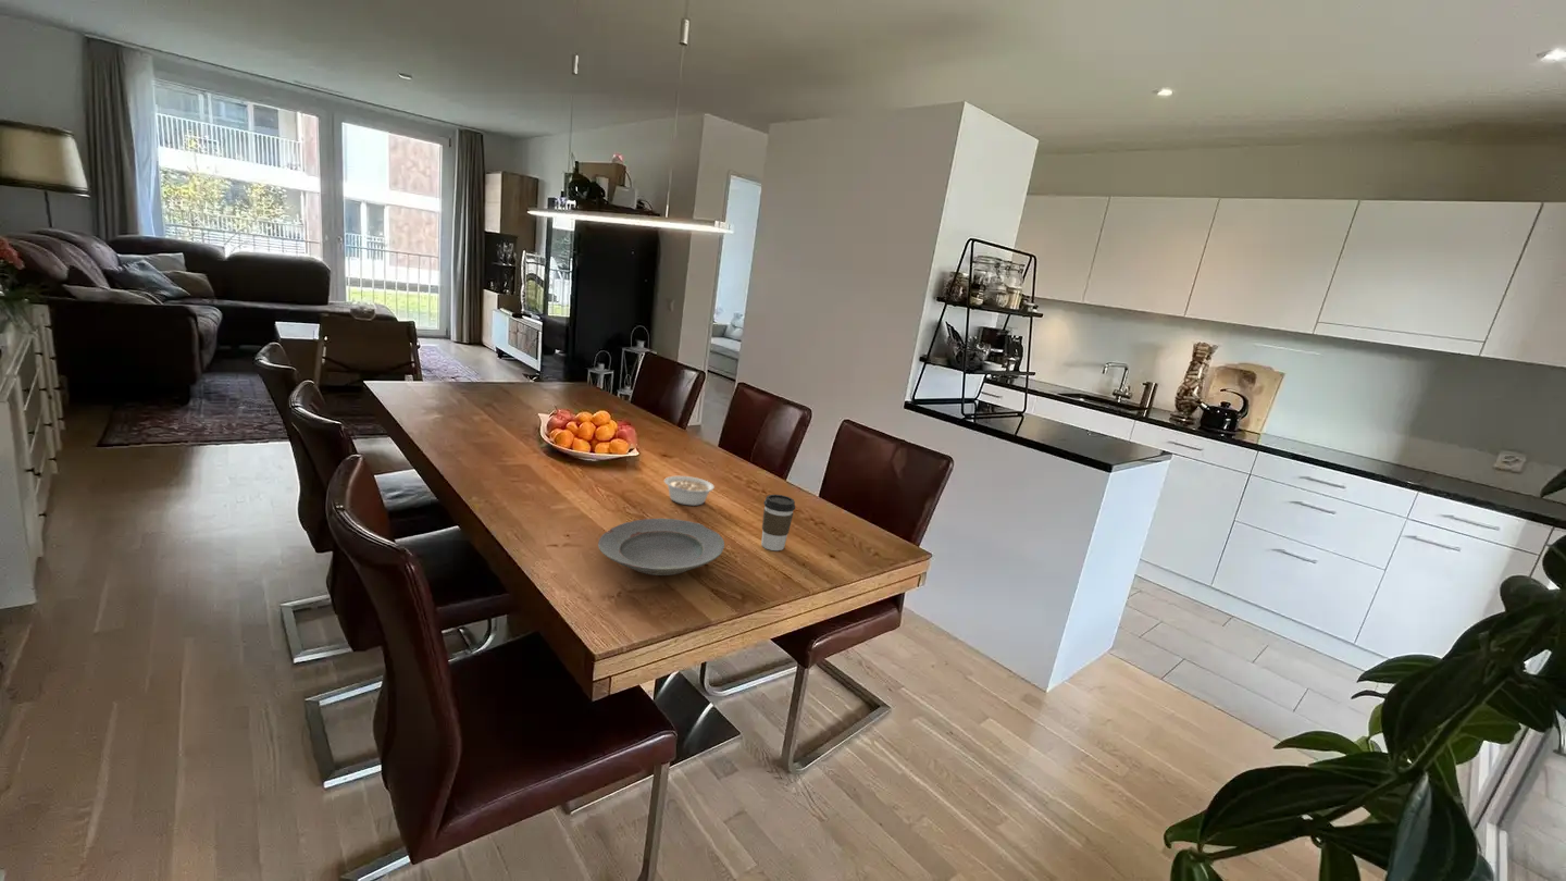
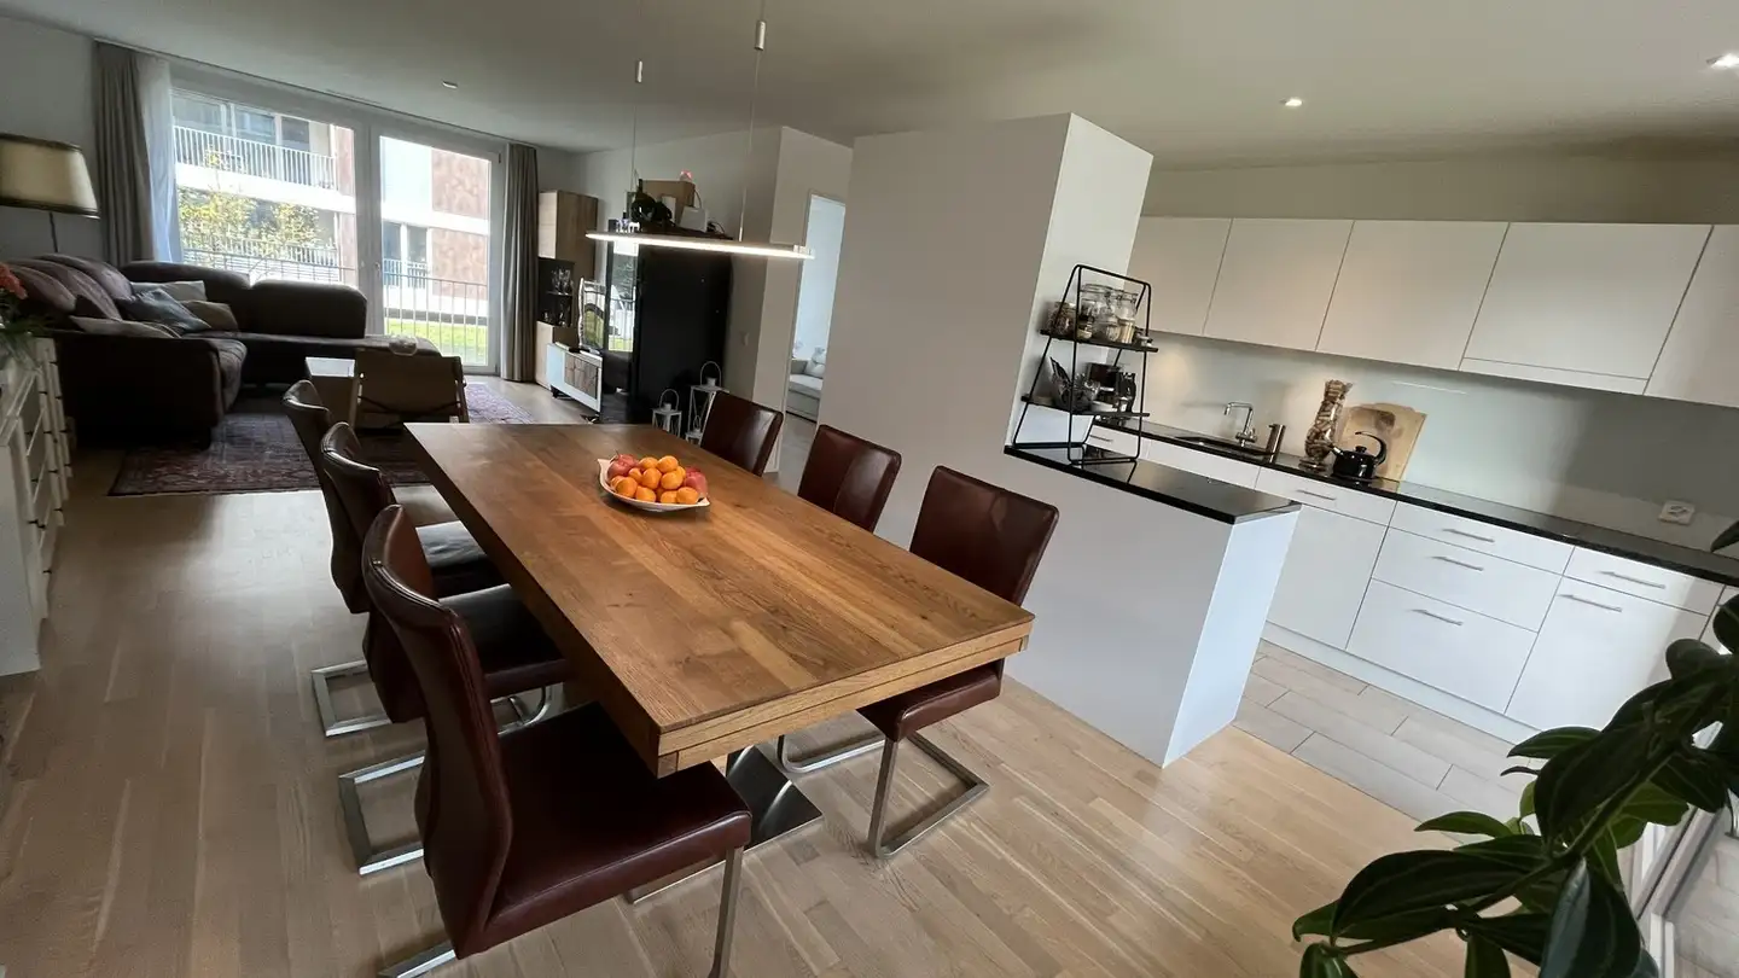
- legume (689, 489)
- coffee cup (776, 522)
- plate (661, 550)
